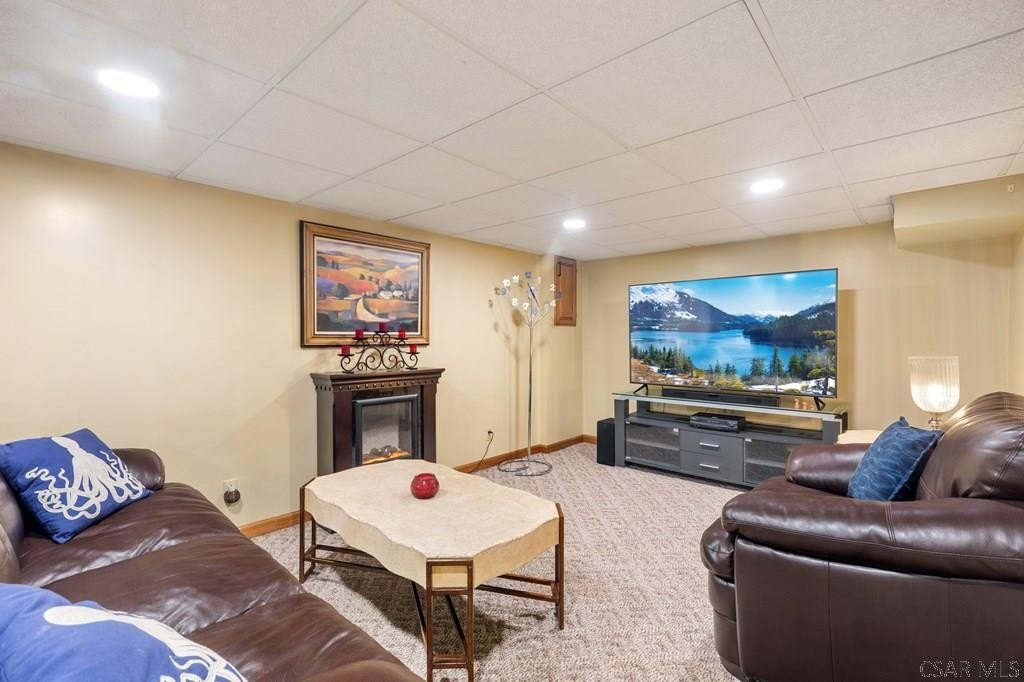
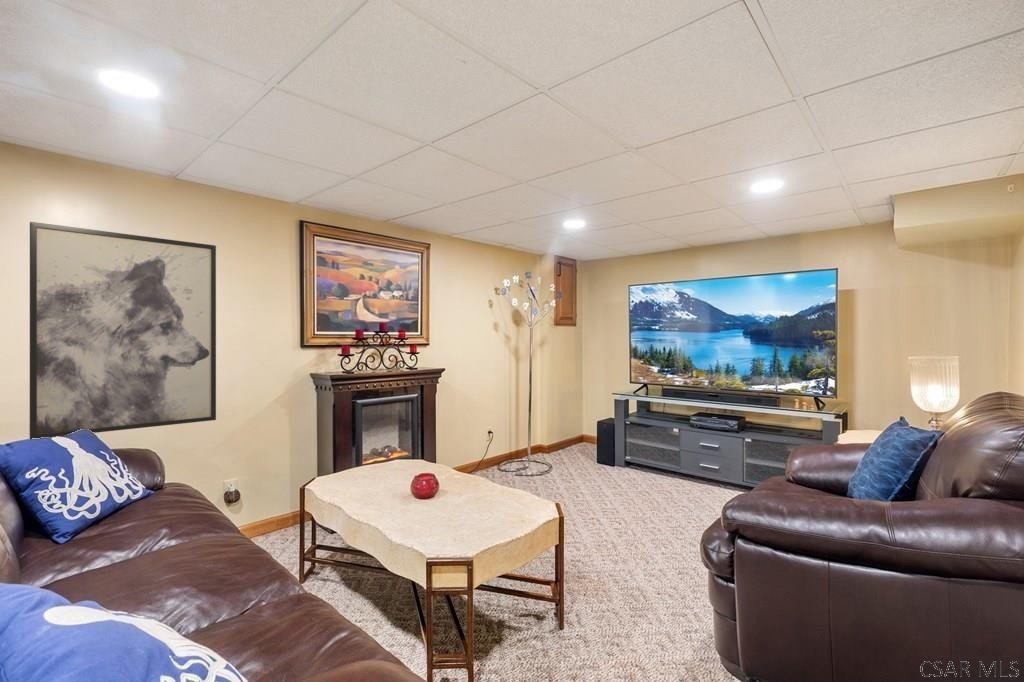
+ wall art (132, 331)
